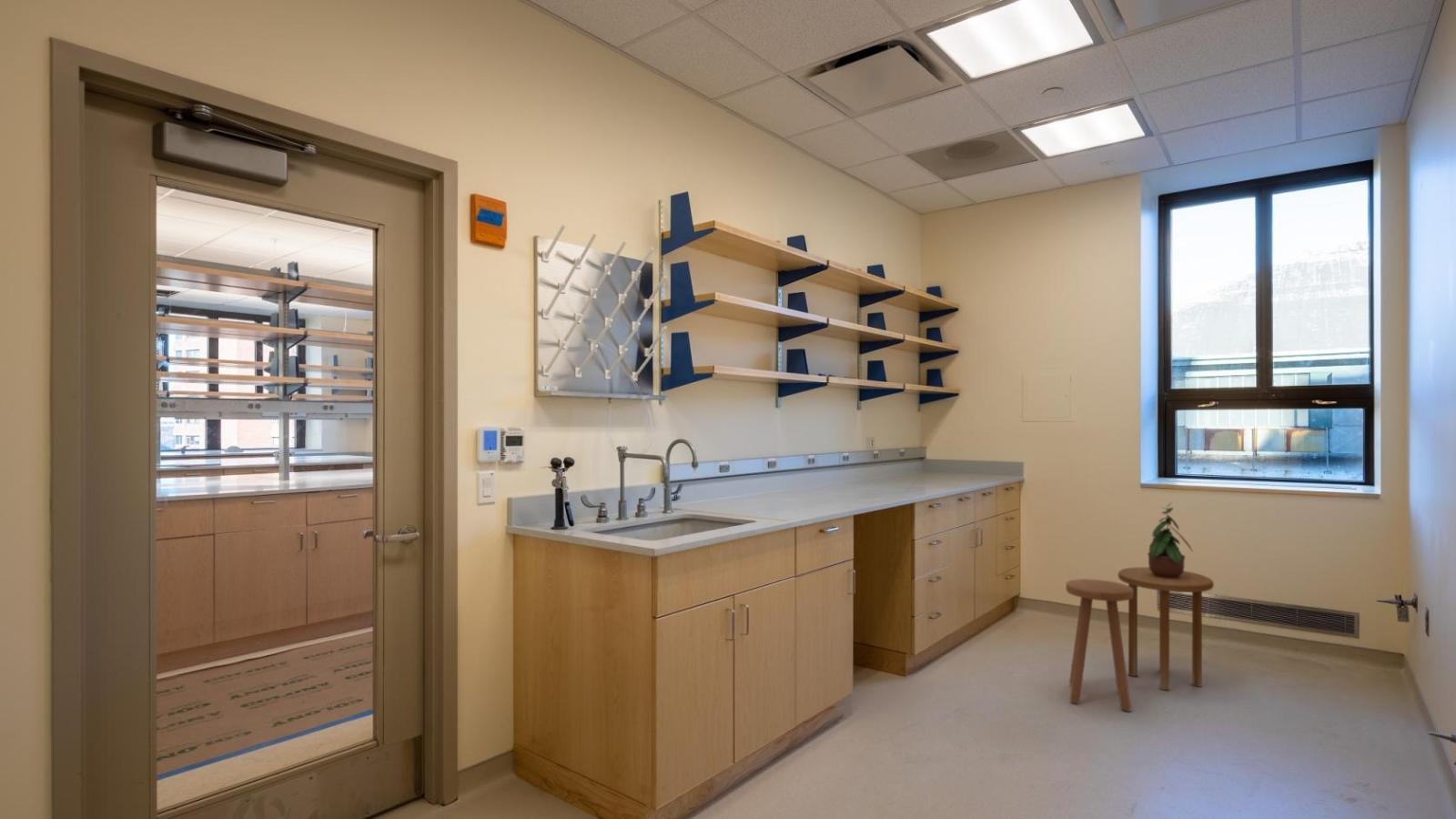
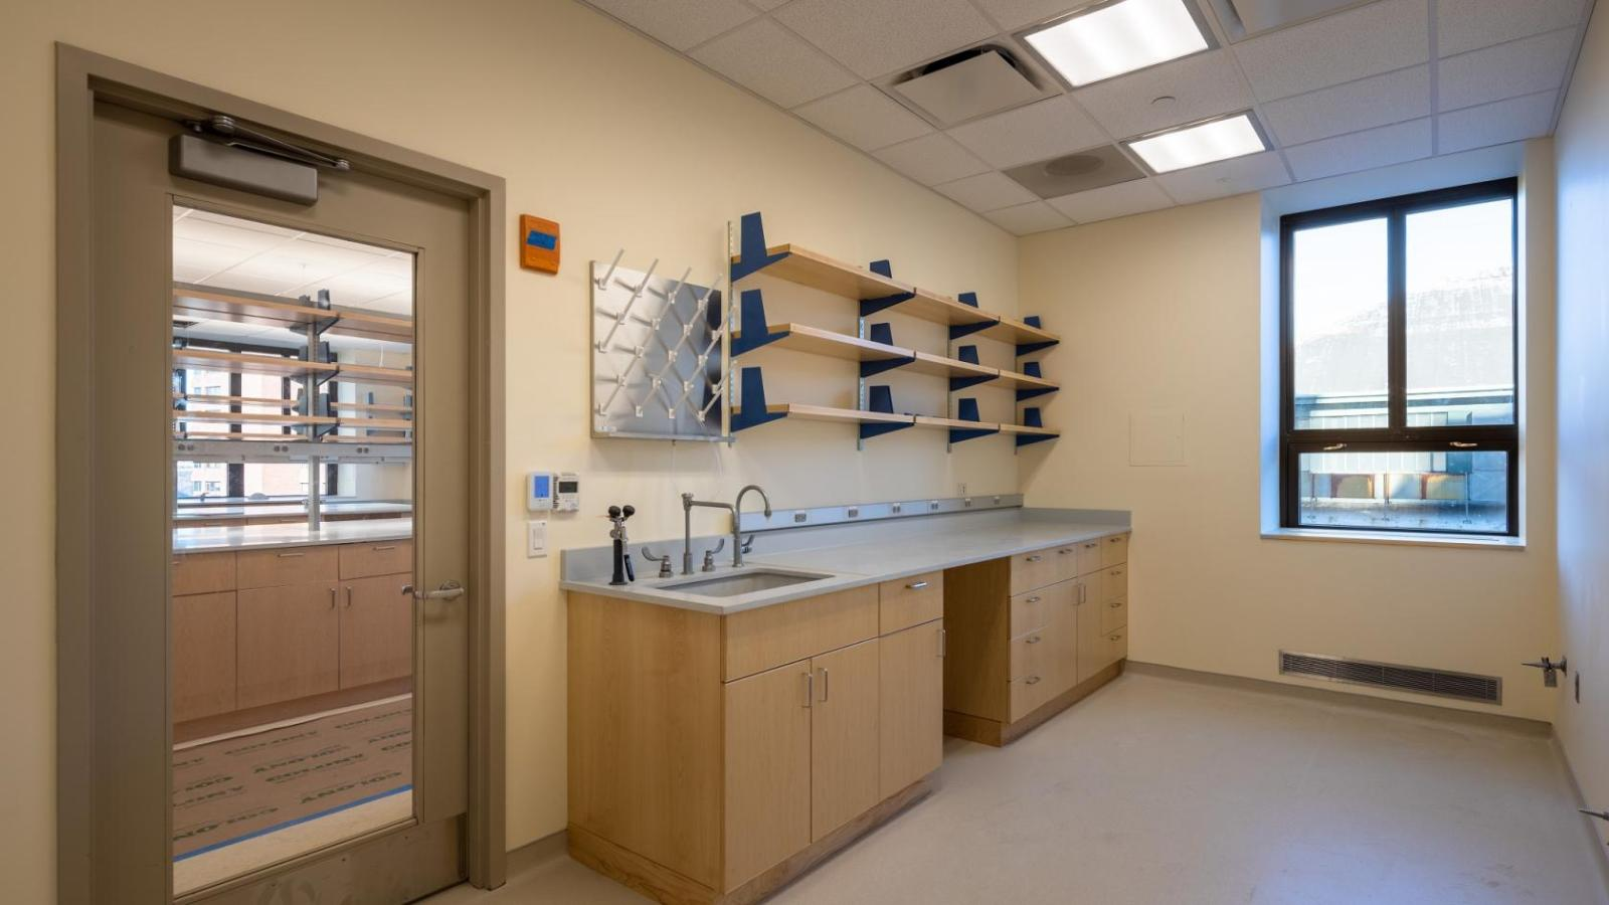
- side table (1164, 627)
- stool (1087, 642)
- potted plant (1168, 539)
